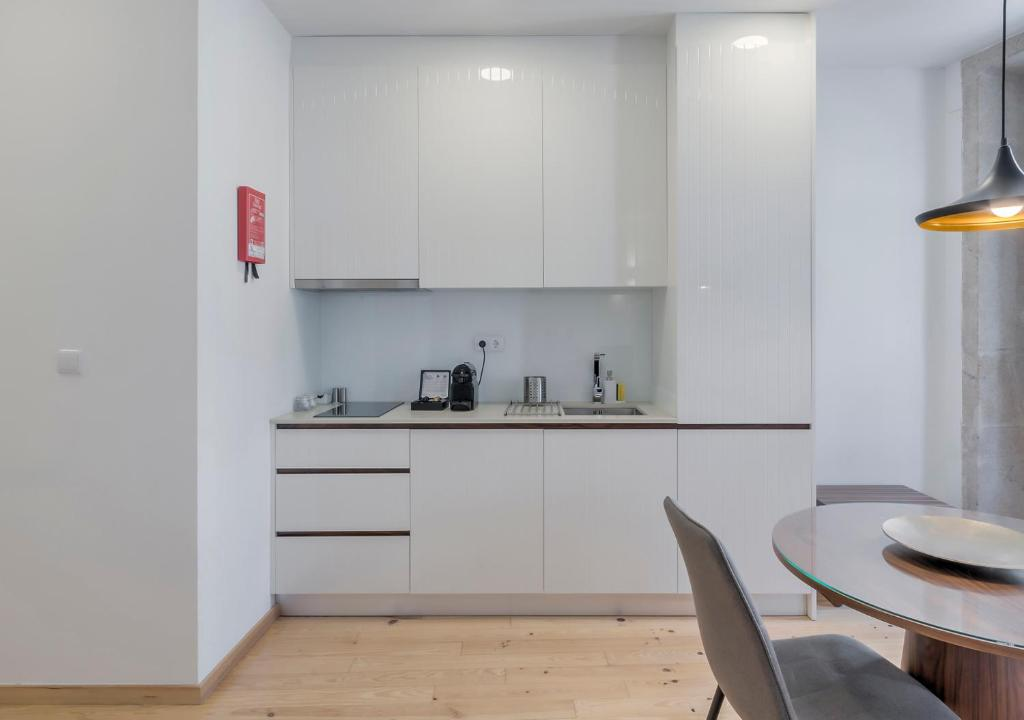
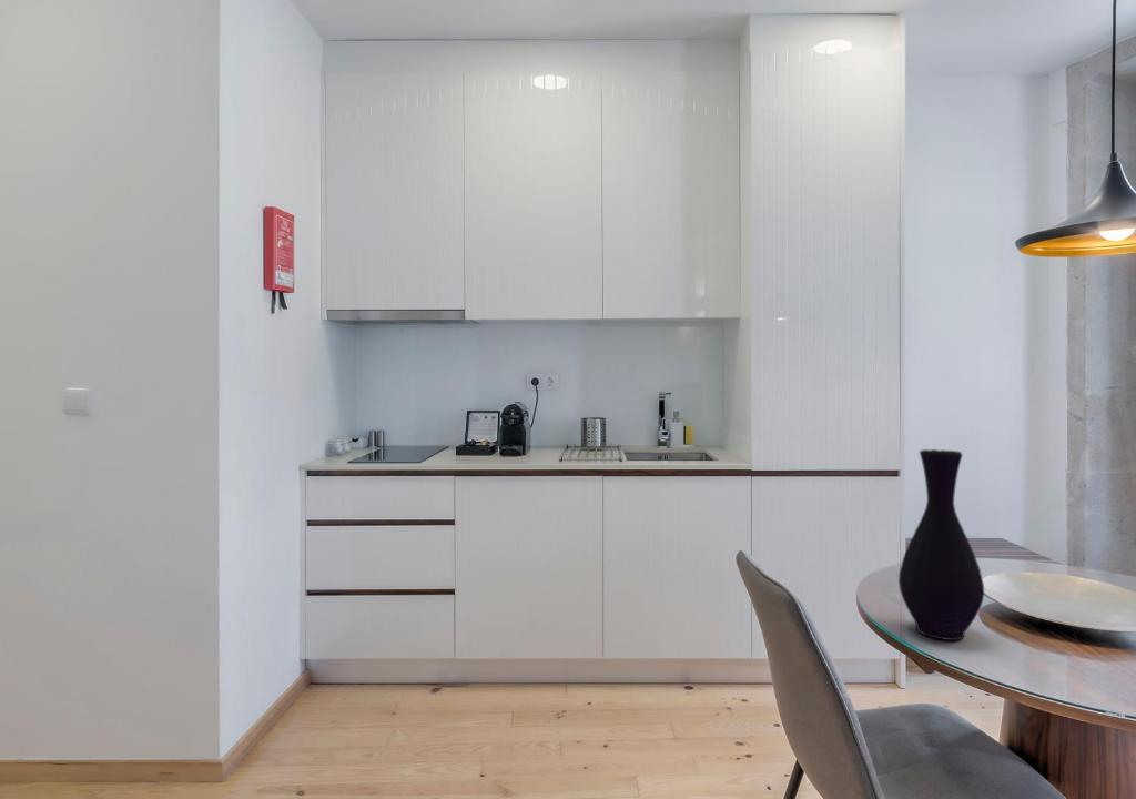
+ vase (940, 542)
